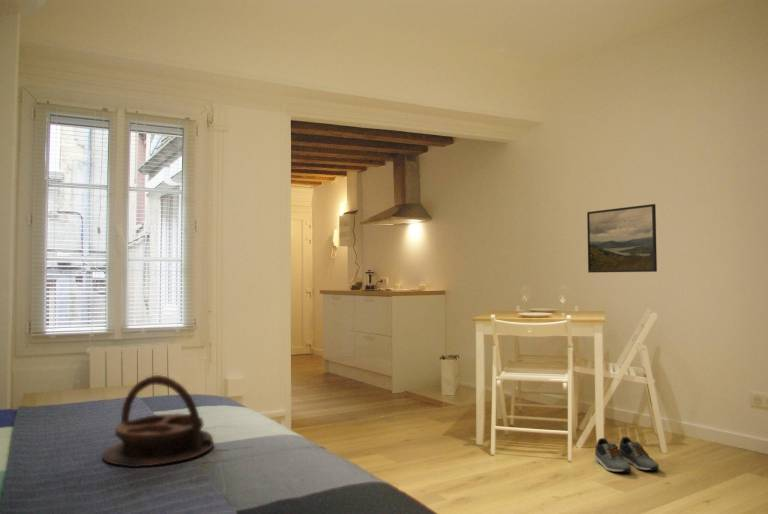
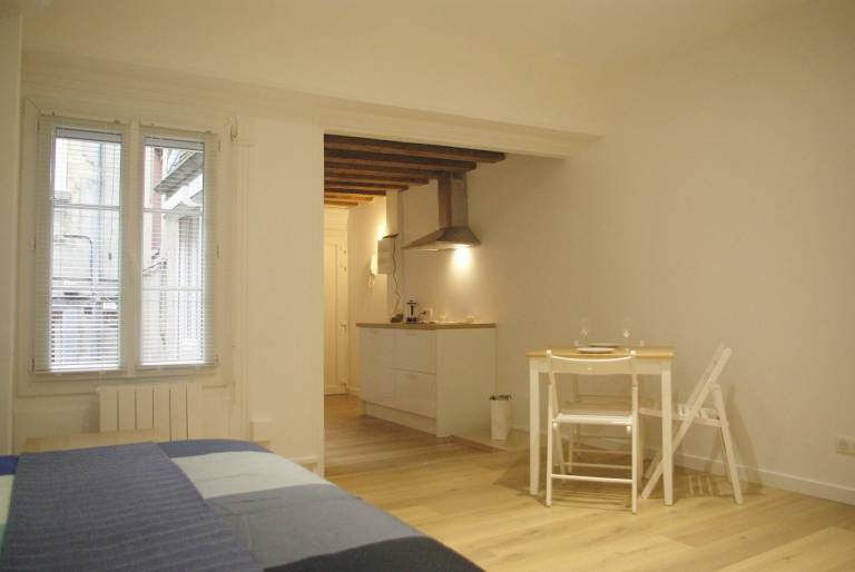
- serving tray (160, 414)
- shoe (625, 454)
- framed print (620, 240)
